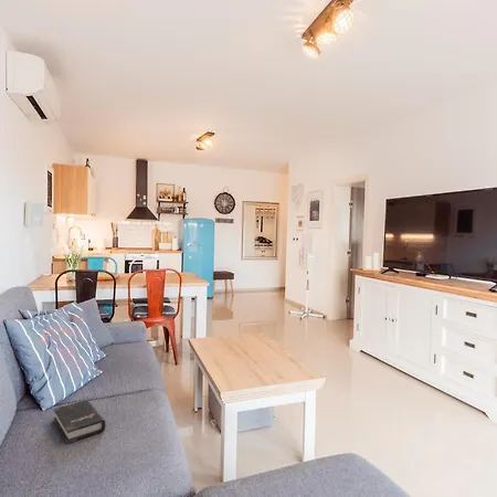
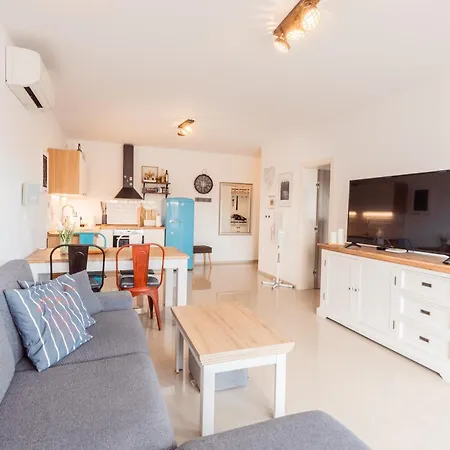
- hardback book (78, 419)
